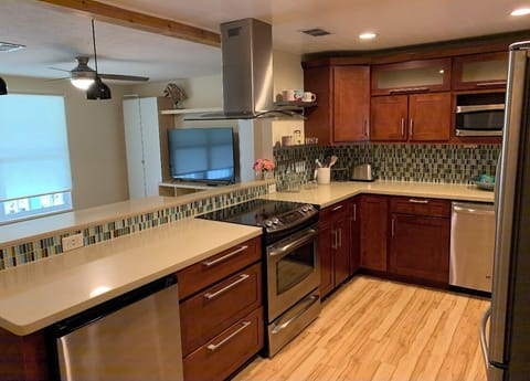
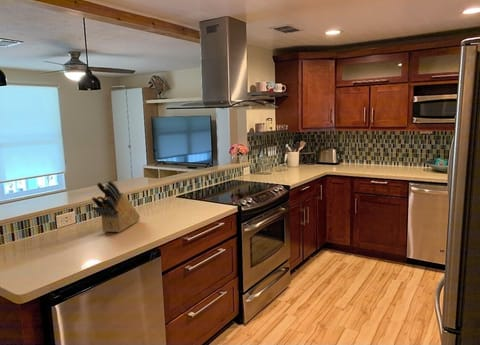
+ knife block (116, 202)
